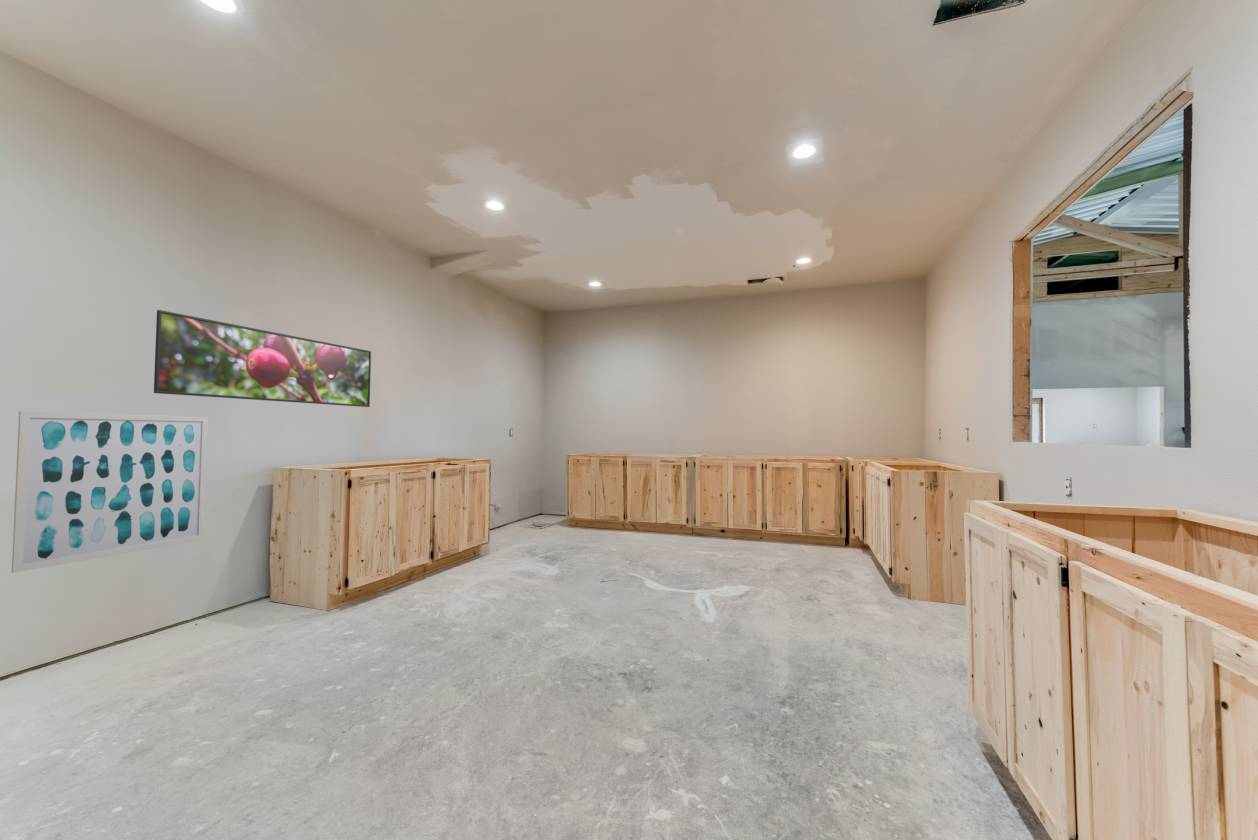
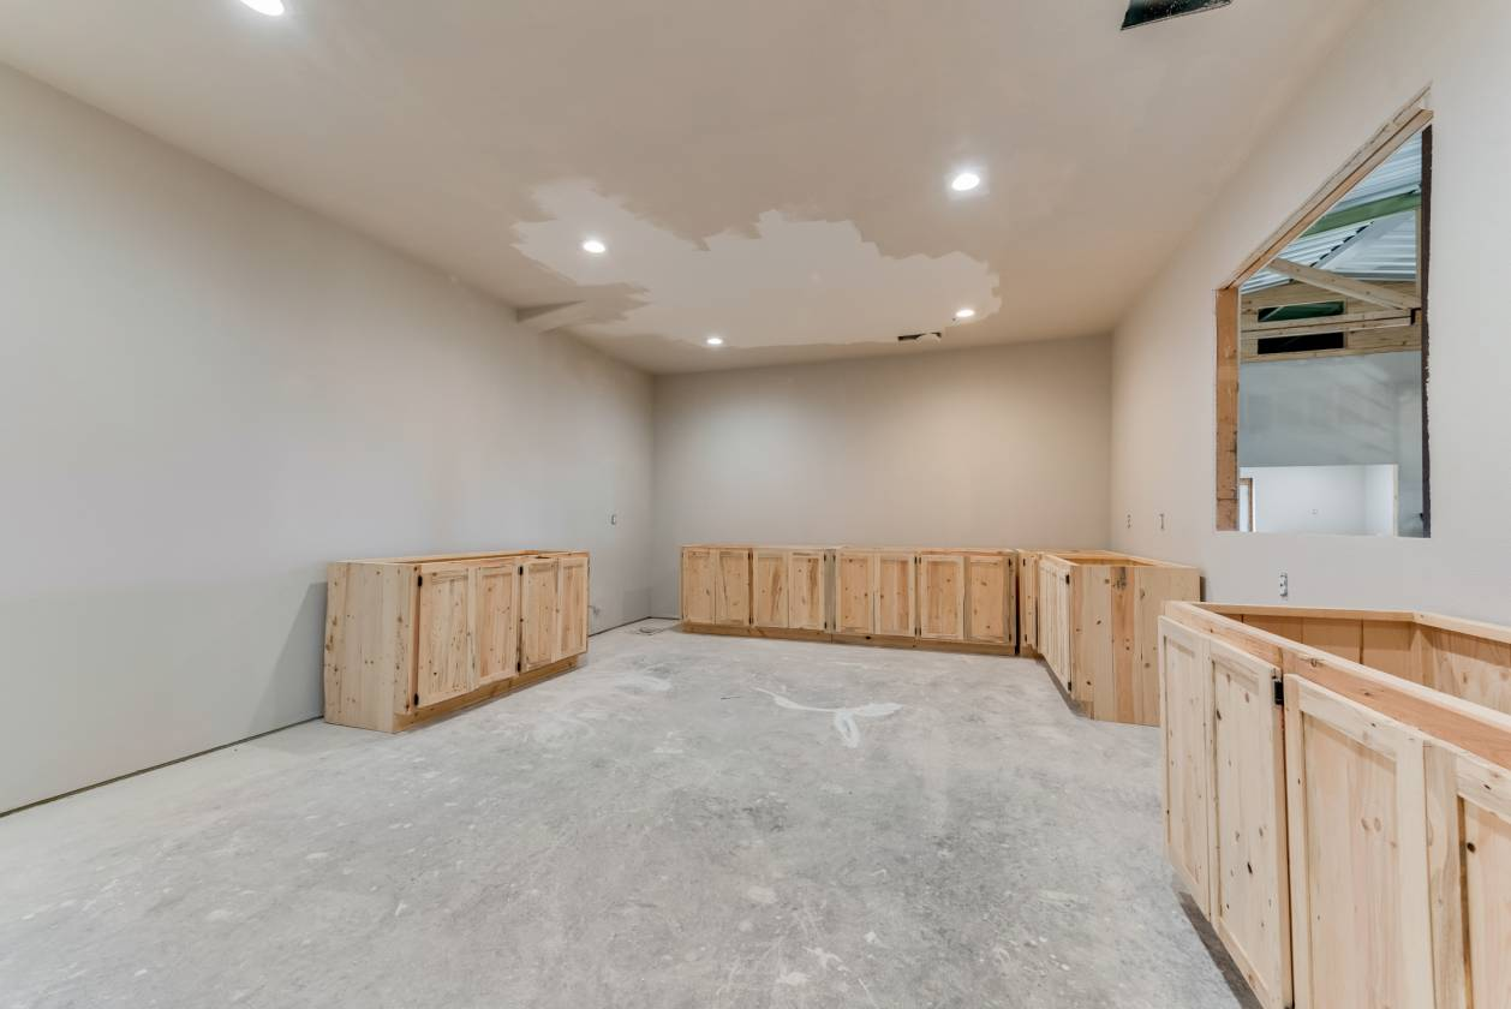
- wall art (123, 483)
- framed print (284, 368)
